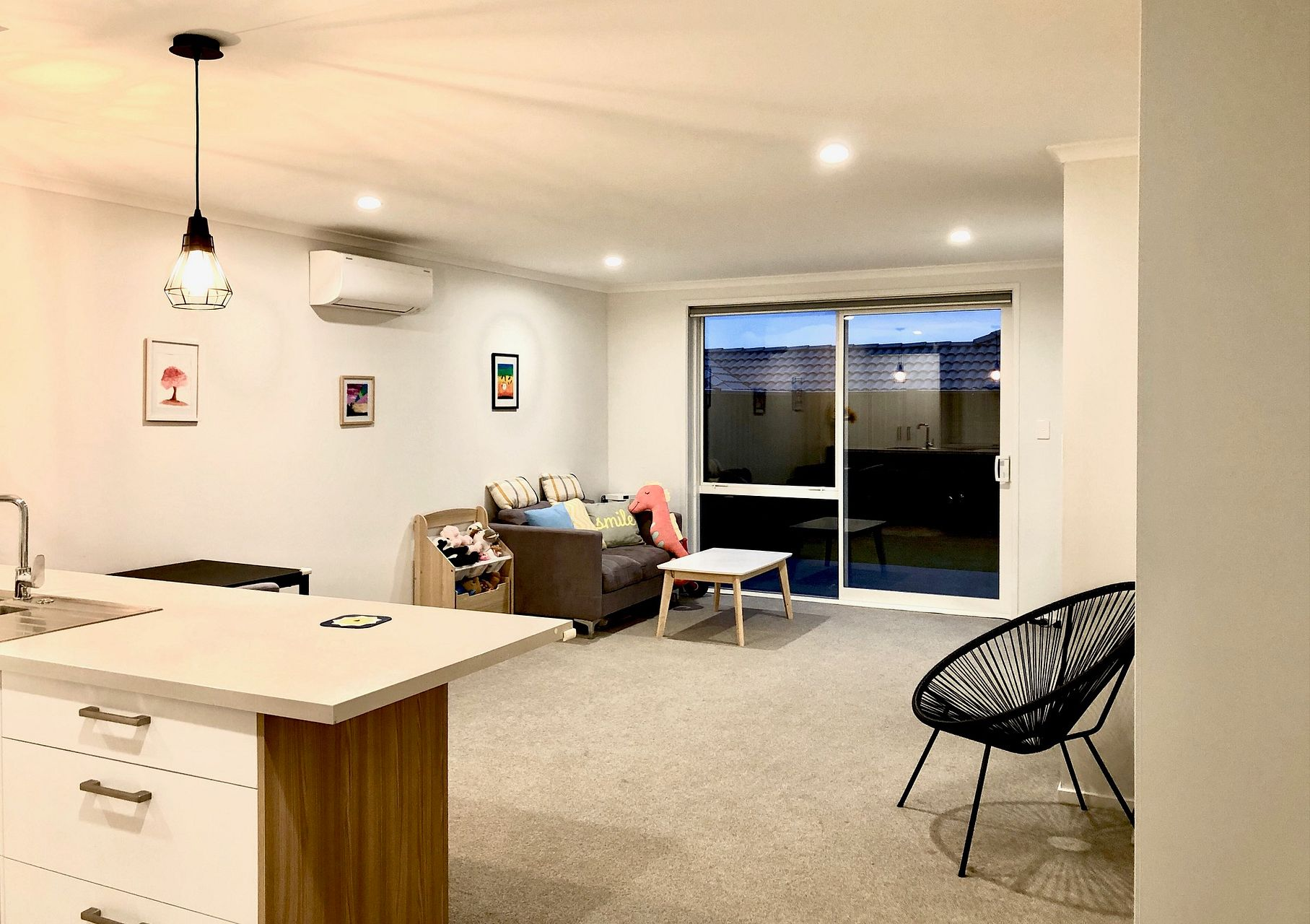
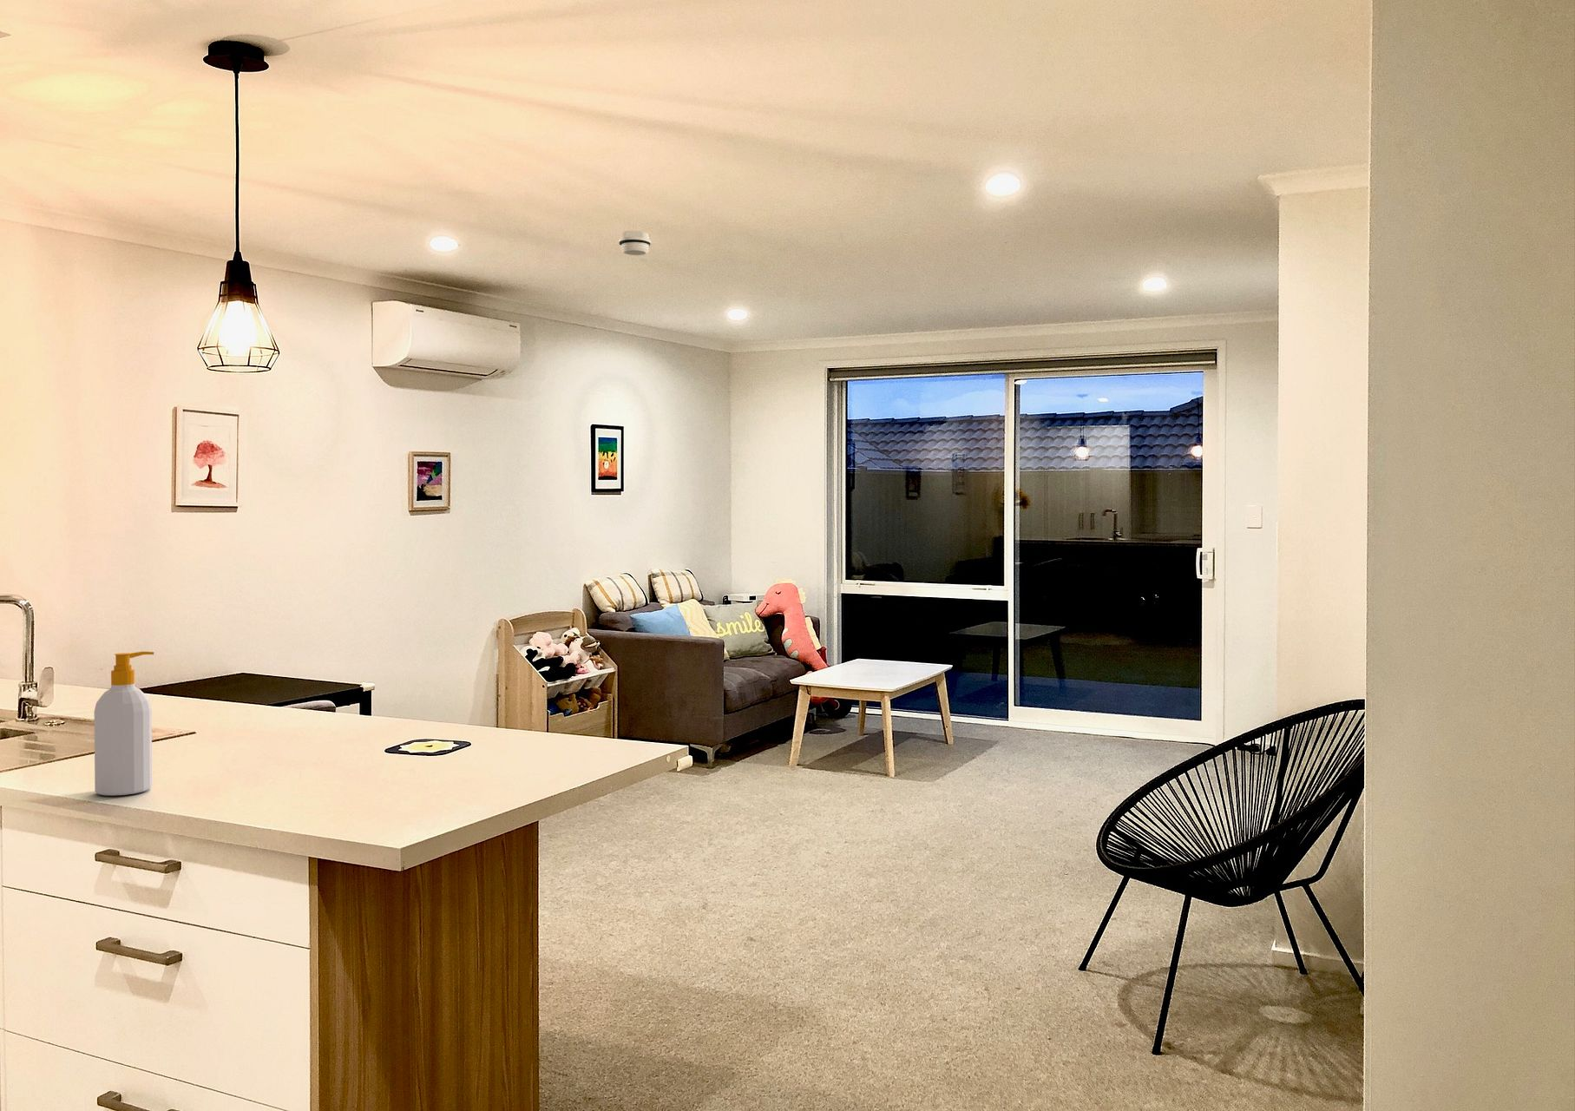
+ smoke detector (635, 243)
+ soap bottle (125, 721)
